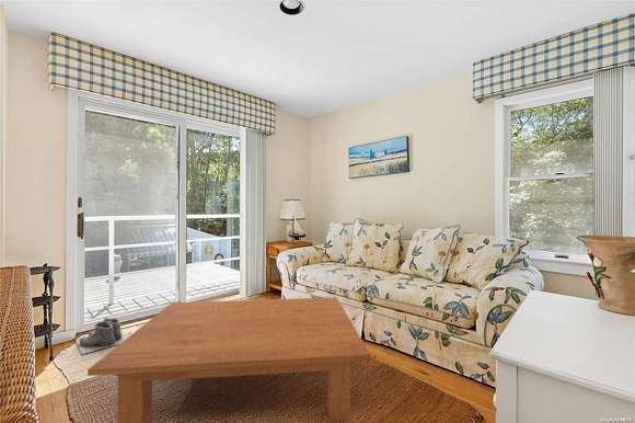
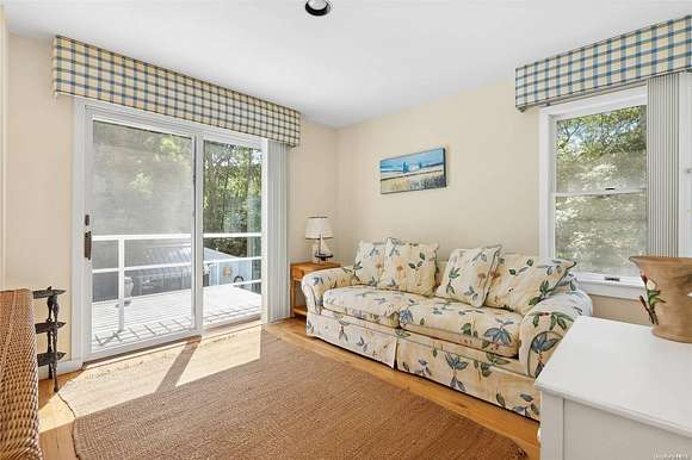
- coffee table (249, 352)
- boots (102, 330)
